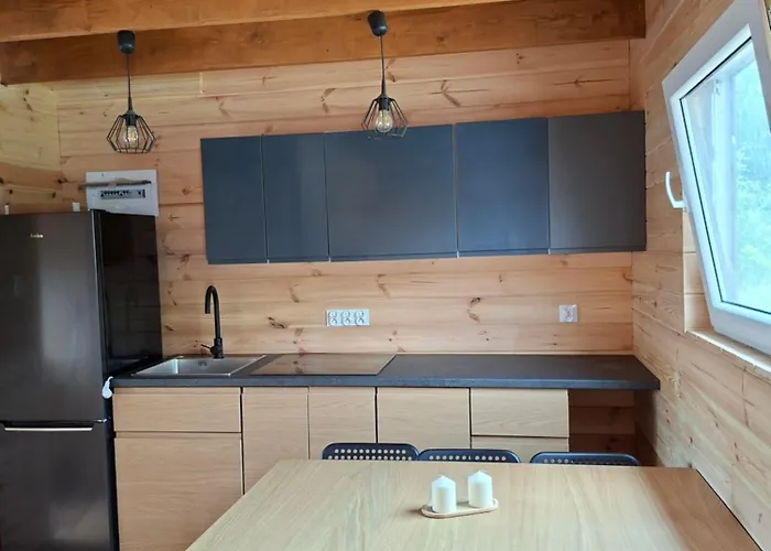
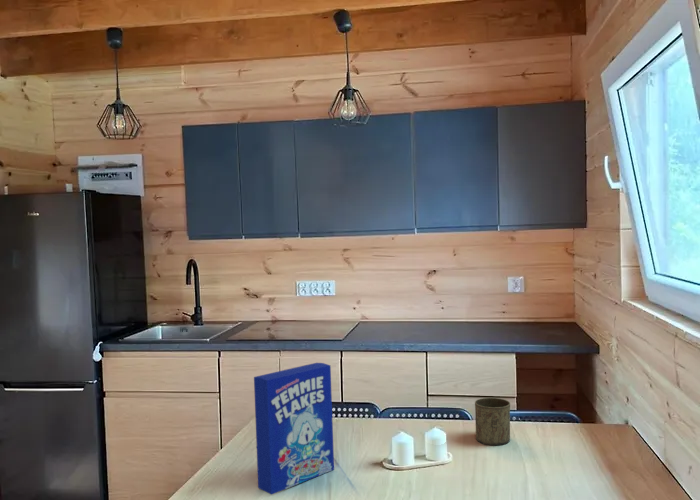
+ cup (492, 421)
+ cereal box (295, 424)
